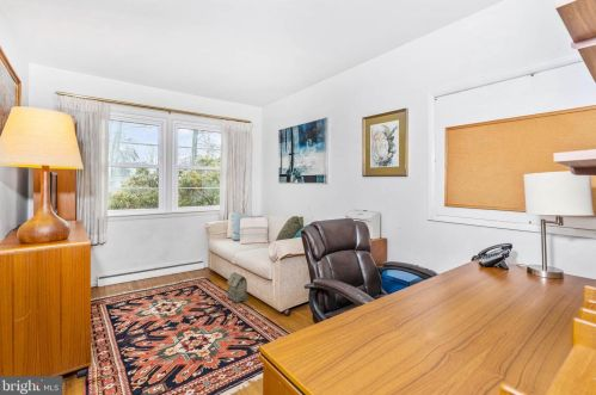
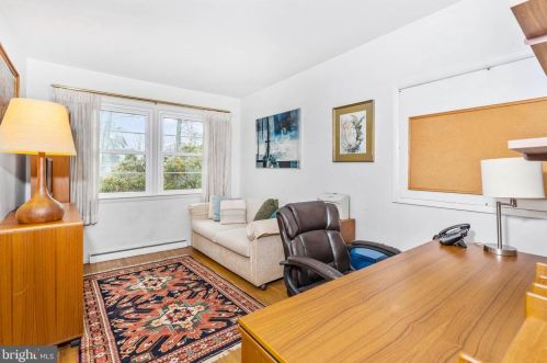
- bag (236, 285)
